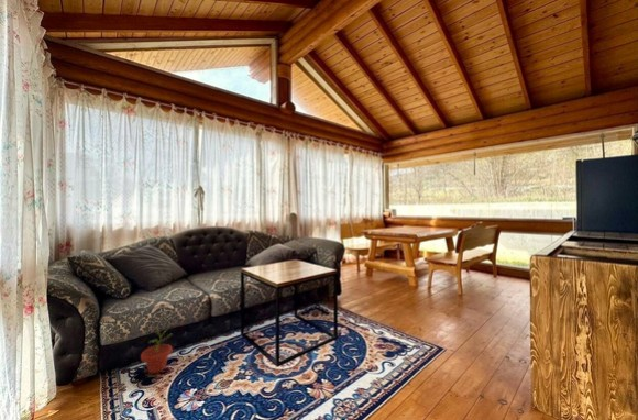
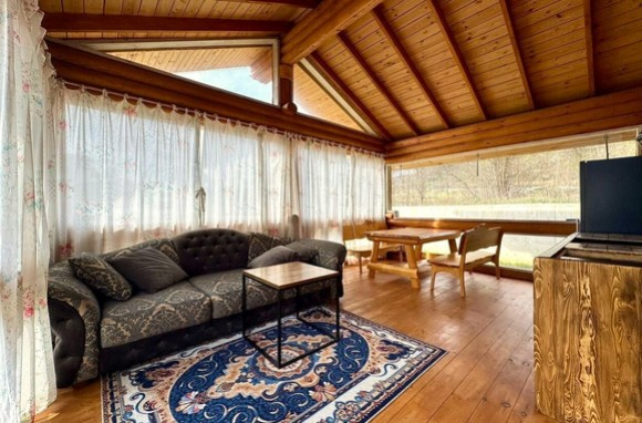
- potted plant (157, 346)
